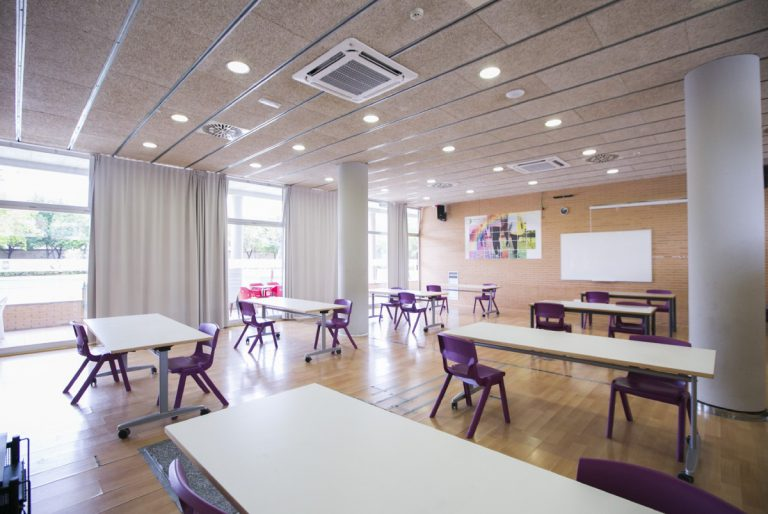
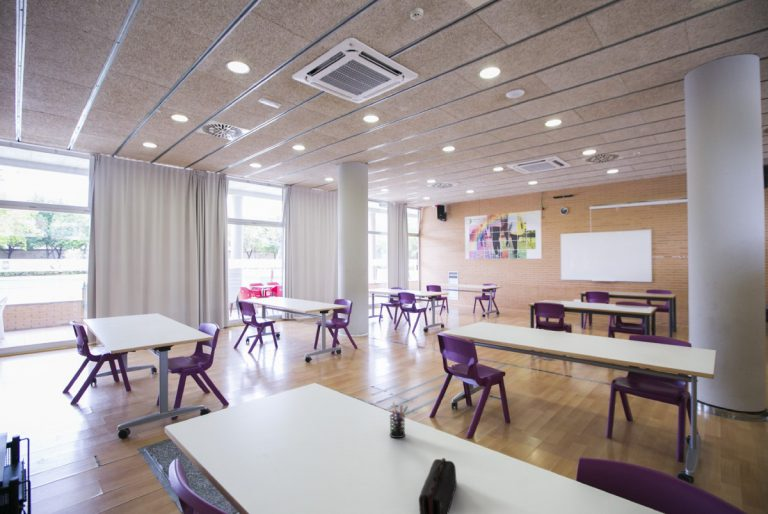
+ pencil case (438, 480)
+ pen holder (399, 418)
